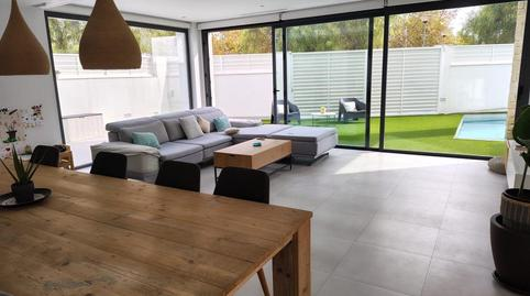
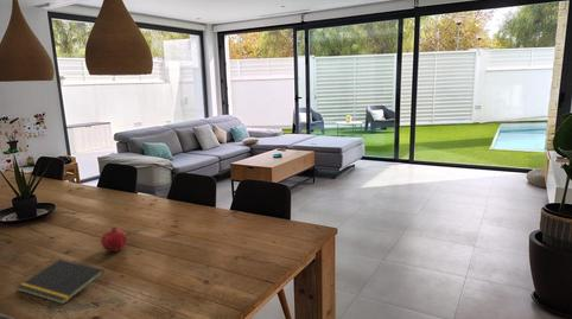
+ notepad (61, 279)
+ fruit (114, 237)
